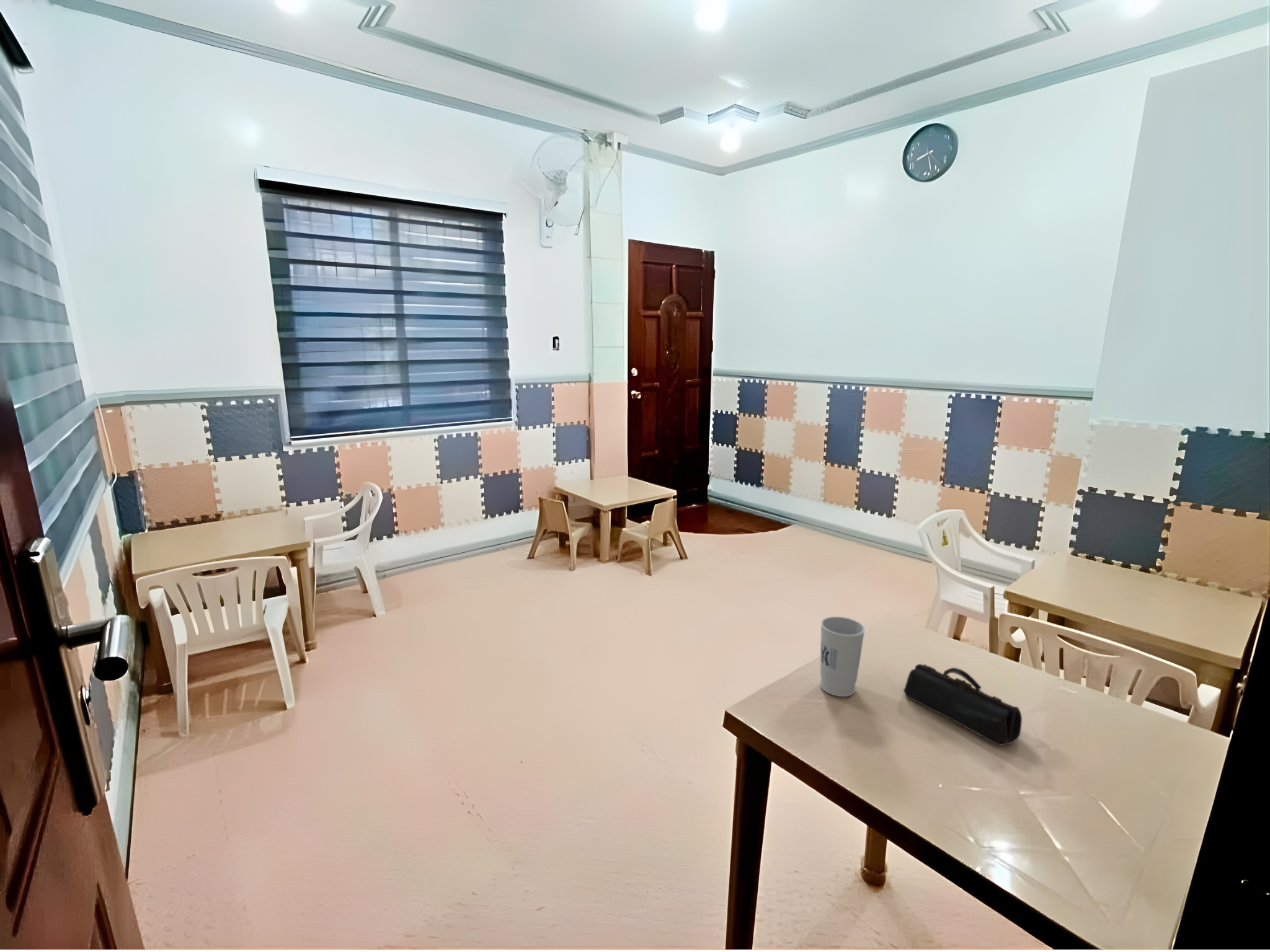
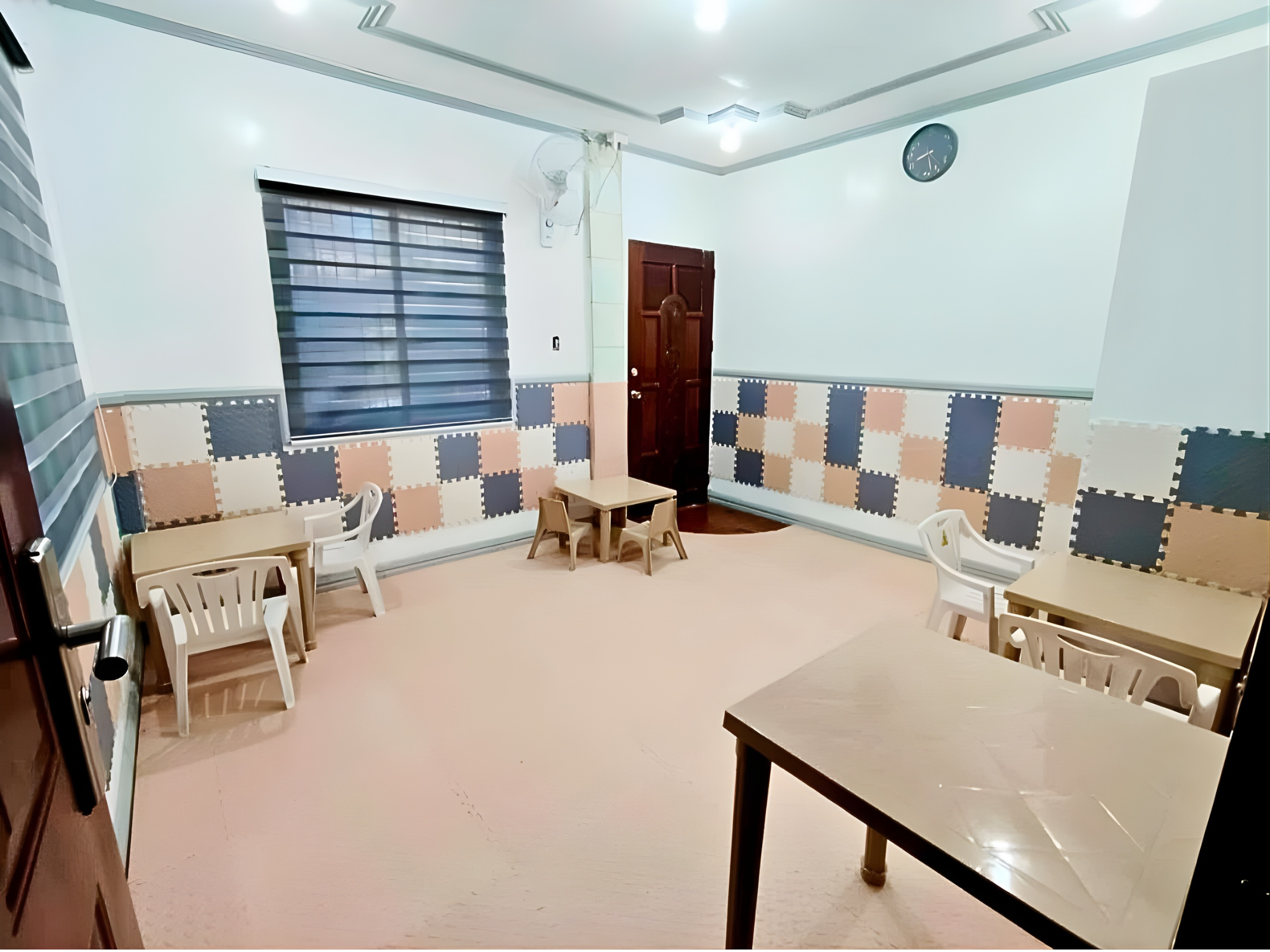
- pencil case (961, 693)
- cup (840, 657)
